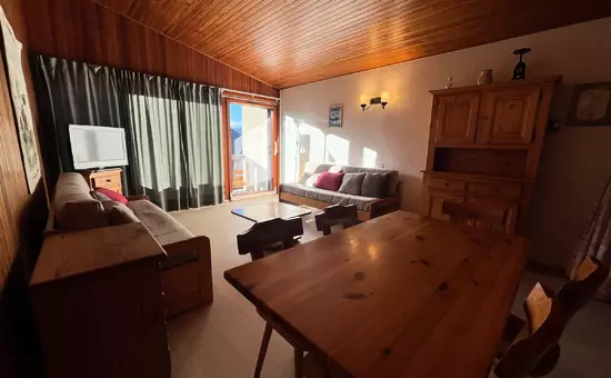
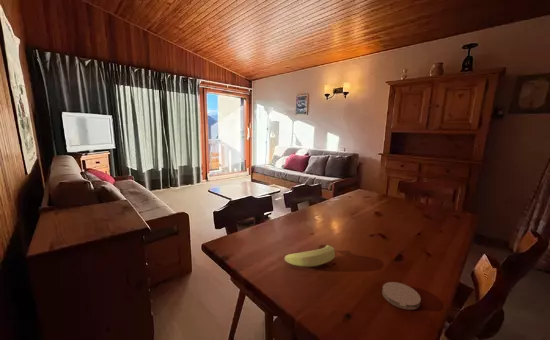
+ banana (313, 251)
+ coaster (400, 294)
